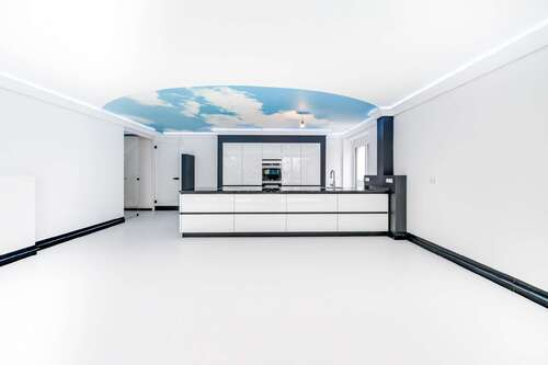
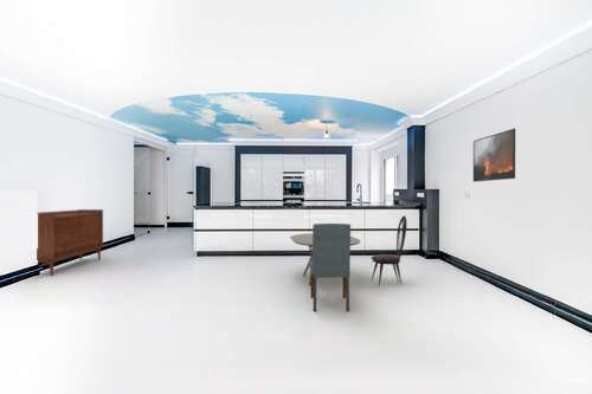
+ dining chair (390, 254)
+ dining chair (329, 263)
+ sideboard (67, 238)
+ dining table (311, 258)
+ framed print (491, 157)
